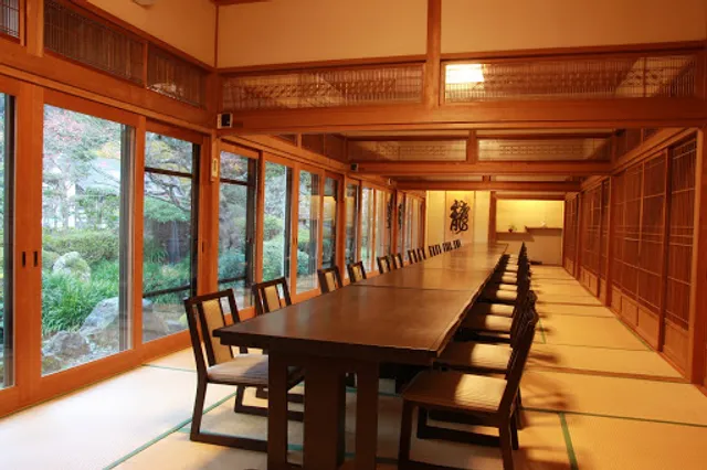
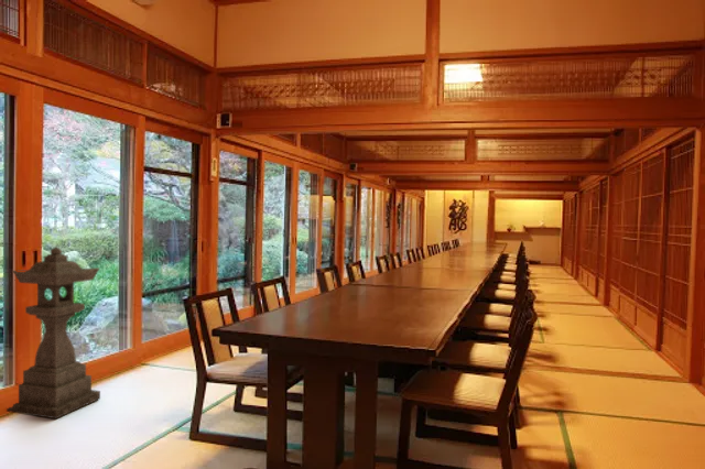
+ stone lantern (55, 326)
